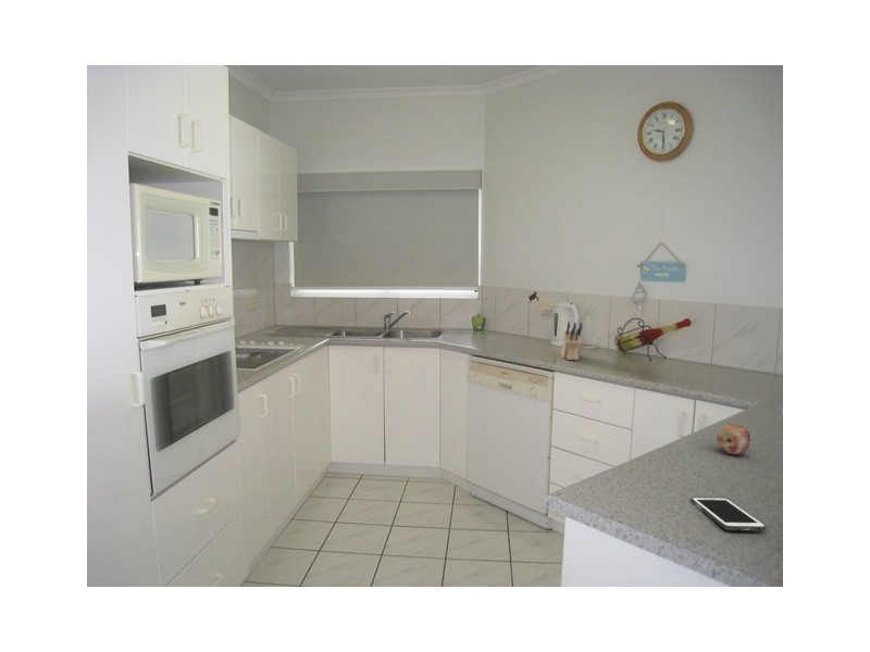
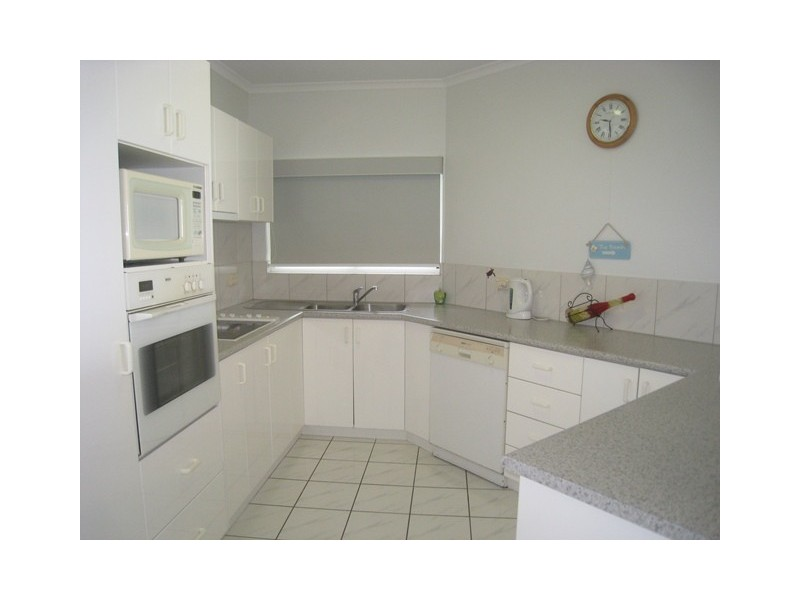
- cell phone (725, 513)
- fruit (733, 439)
- knife block (571, 339)
